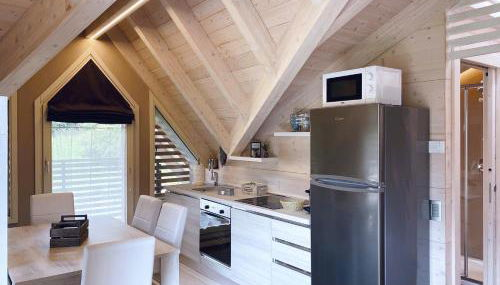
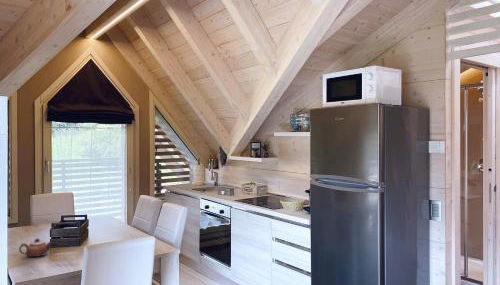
+ teapot (36, 246)
